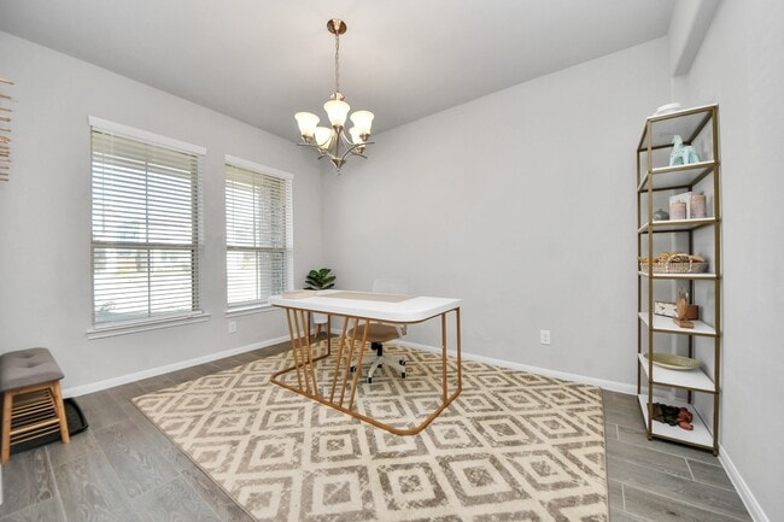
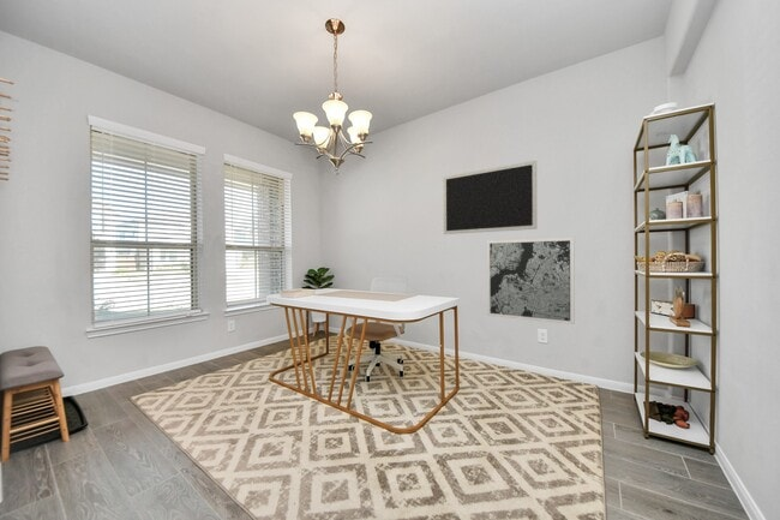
+ wall art (527, 279)
+ chalkboard (486, 201)
